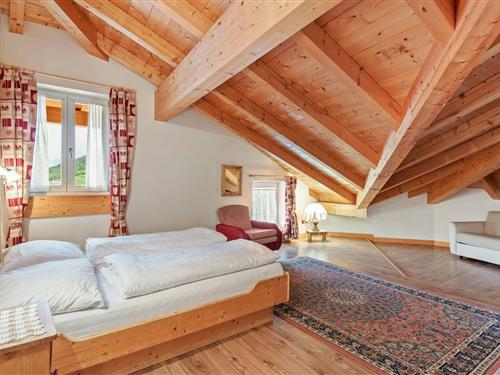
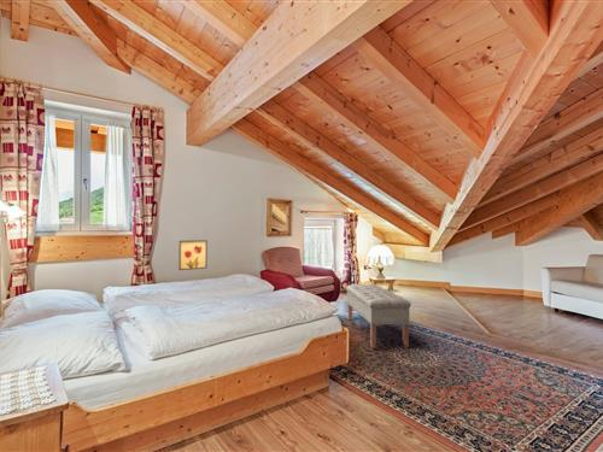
+ bench (374, 311)
+ wall art (193, 254)
